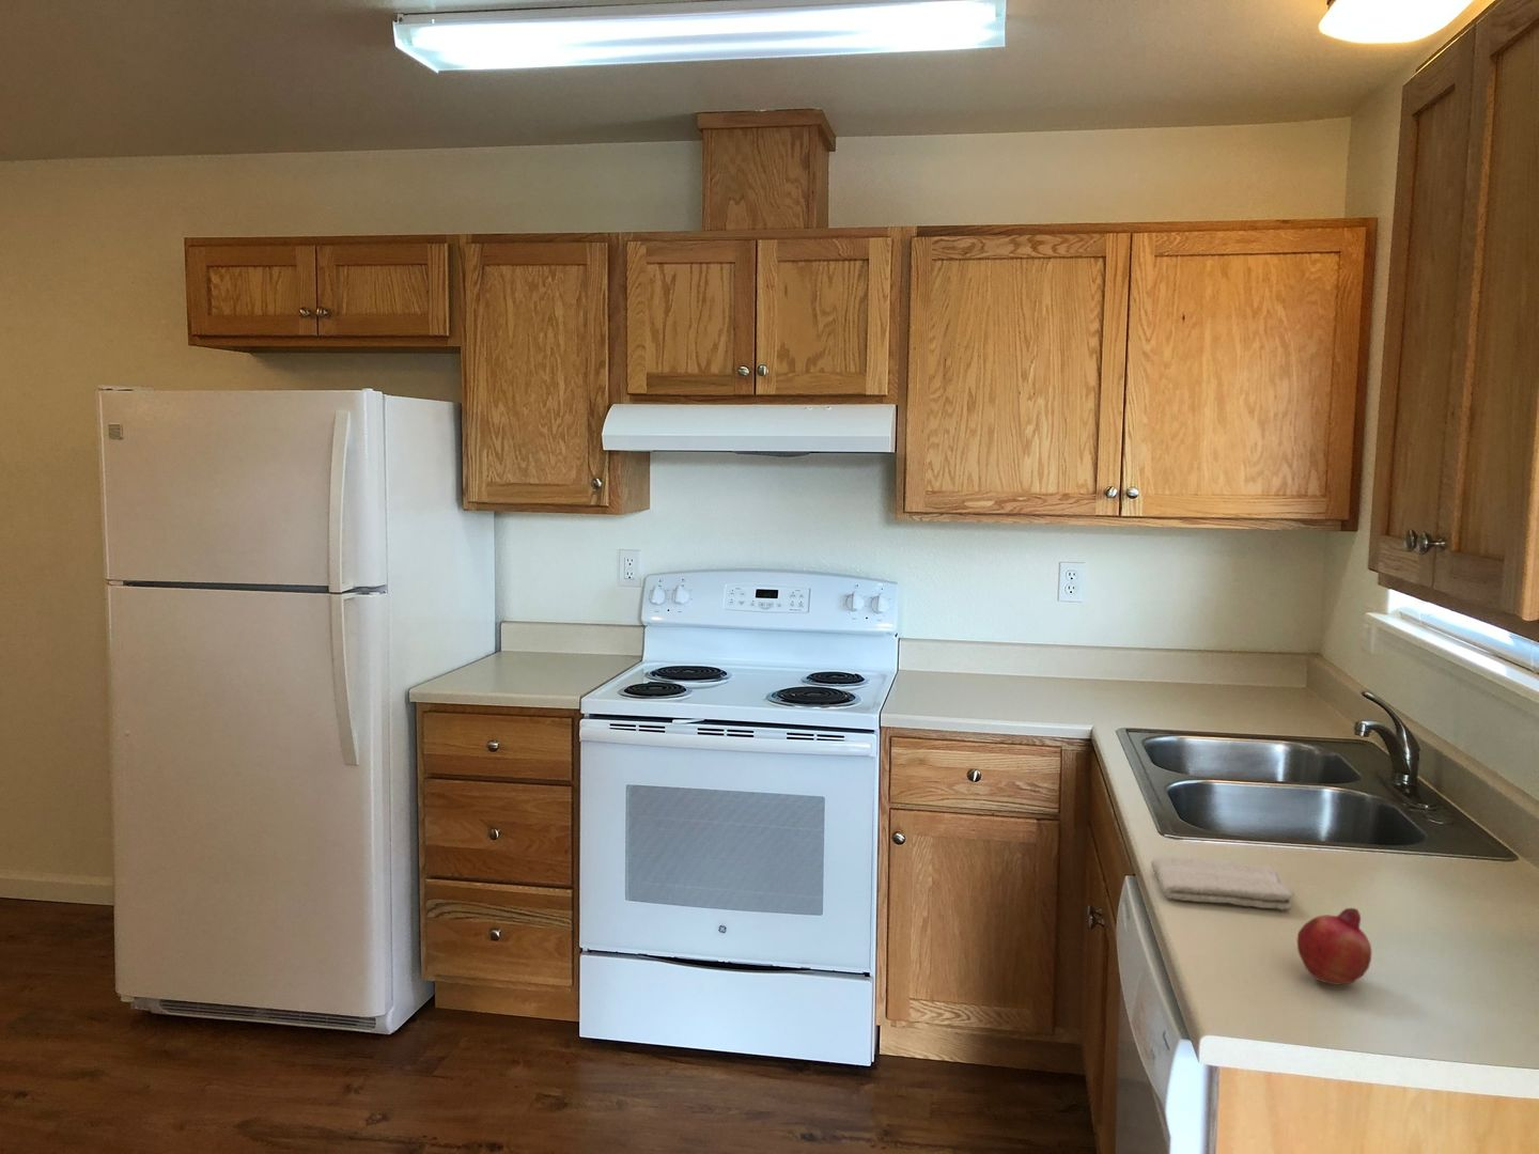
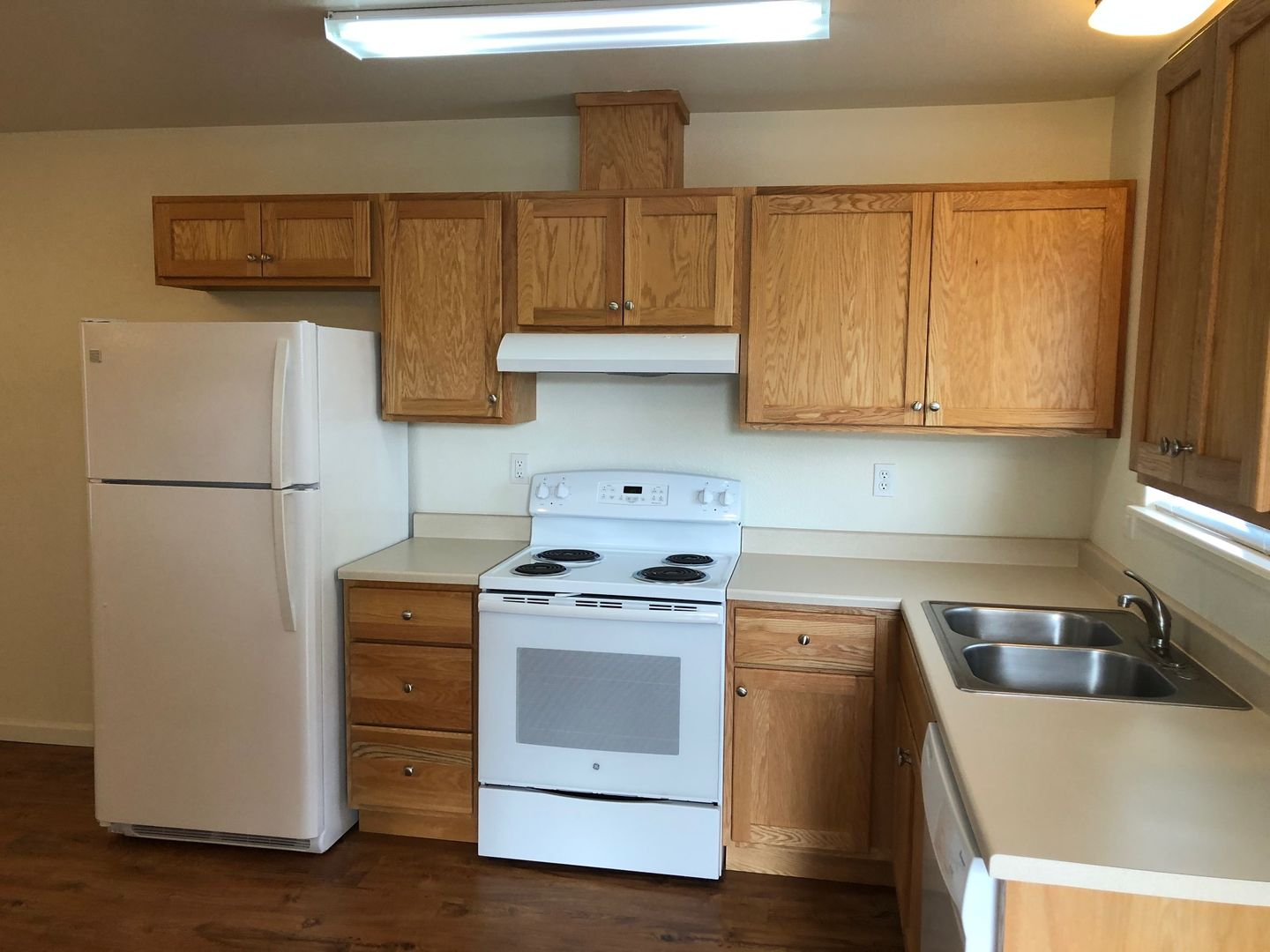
- fruit (1334, 943)
- washcloth (1220, 880)
